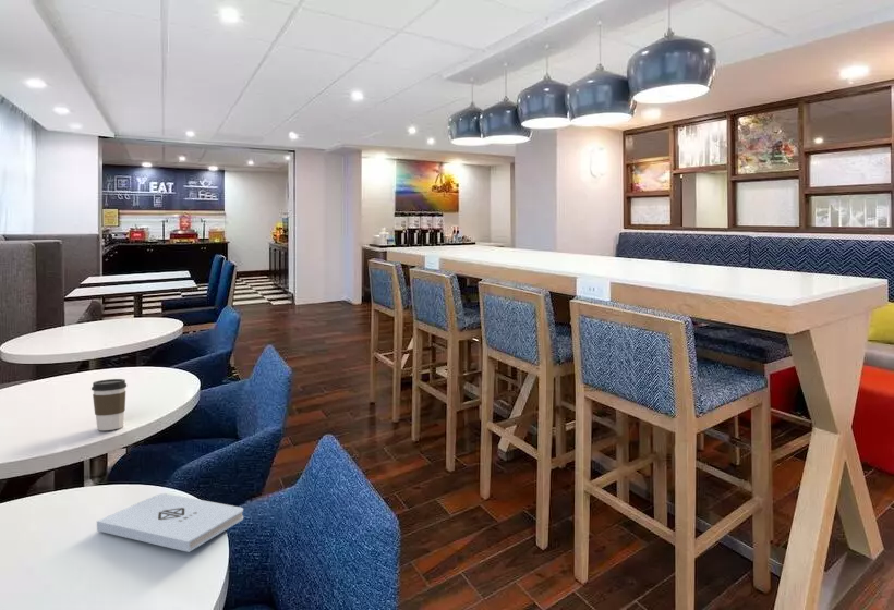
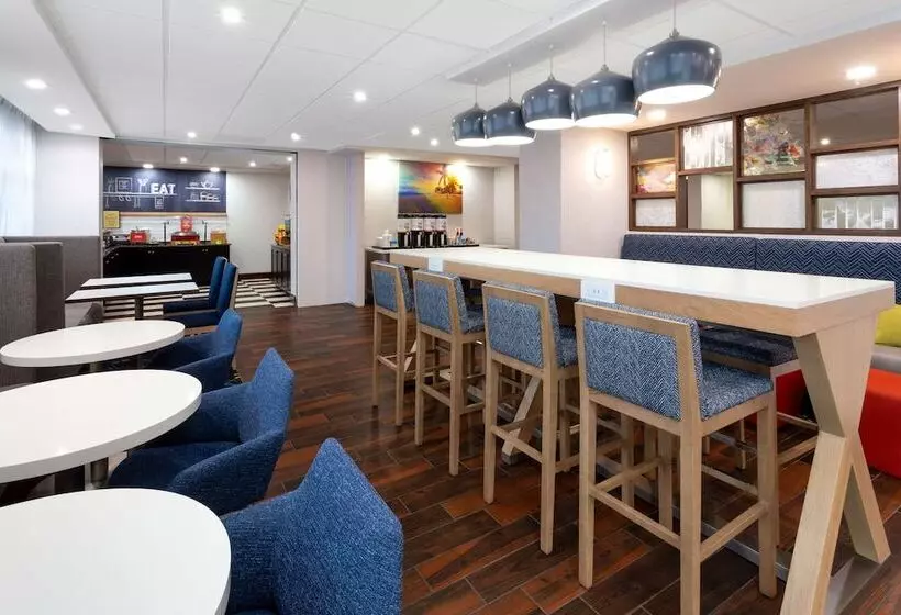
- coffee cup (109, 404)
- notepad (173, 518)
